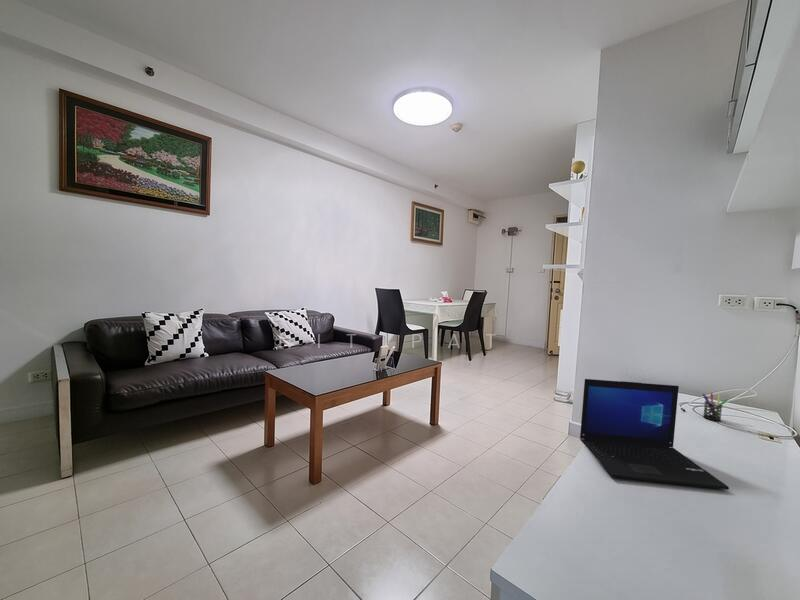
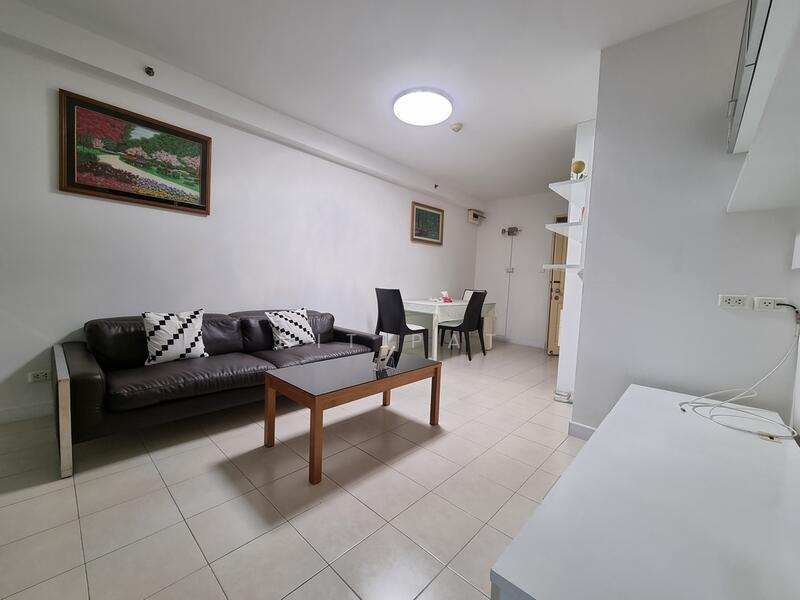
- laptop (647, 427)
- pen holder (714, 406)
